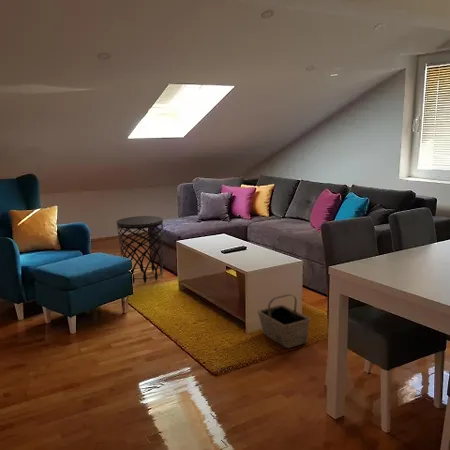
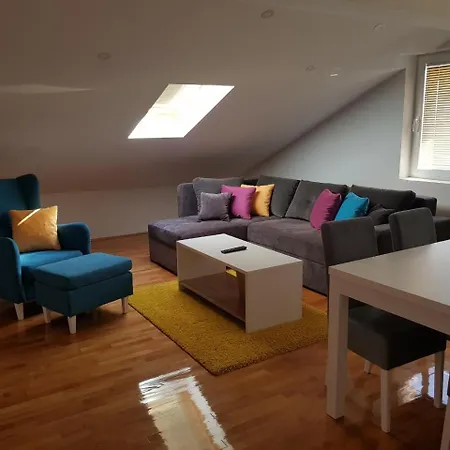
- side table (142, 247)
- basket (283, 317)
